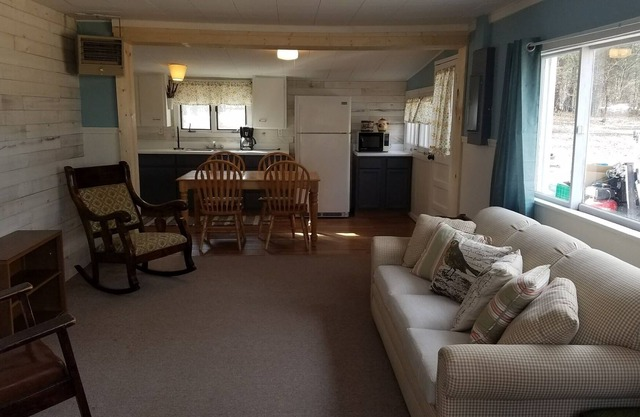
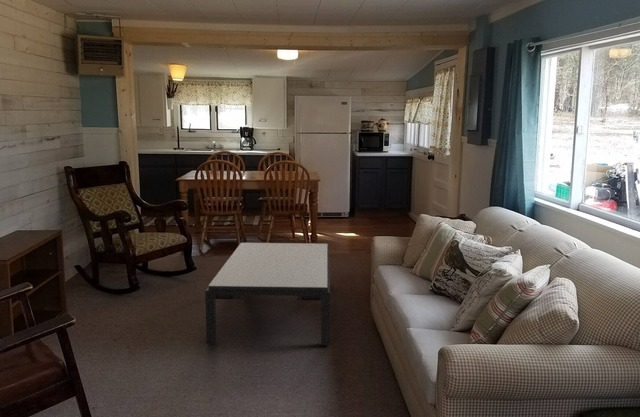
+ coffee table (277, 285)
